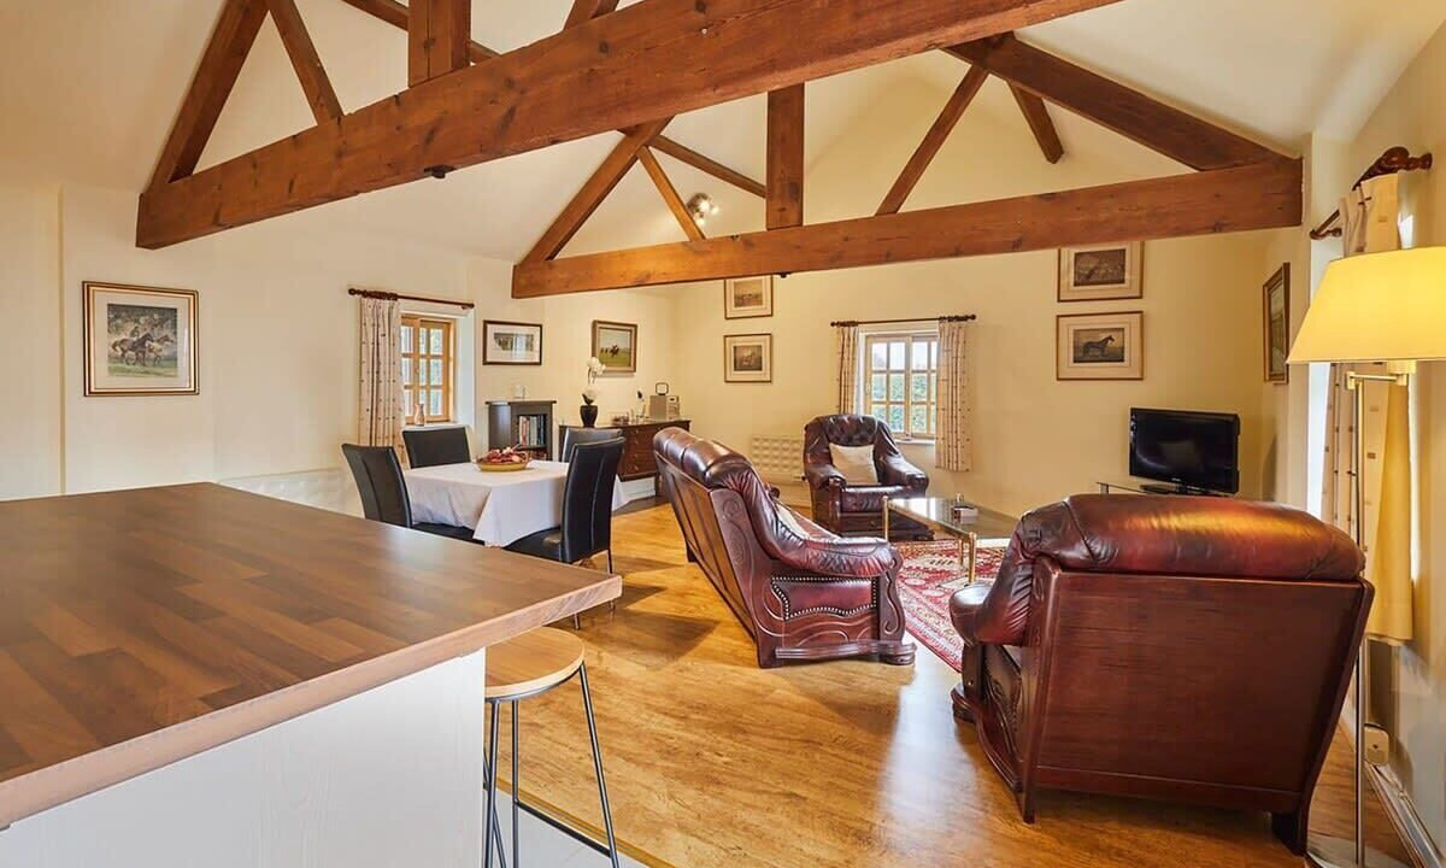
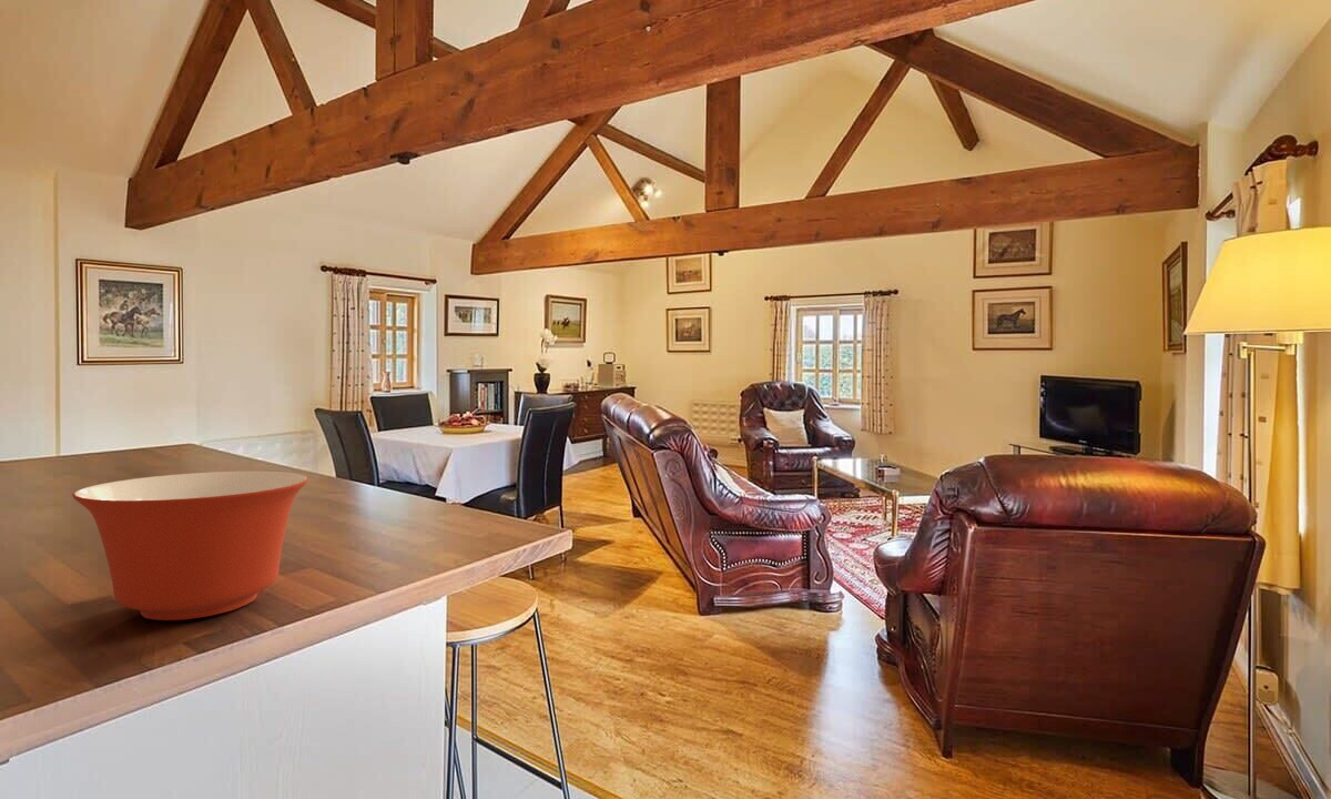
+ mixing bowl (201, 543)
